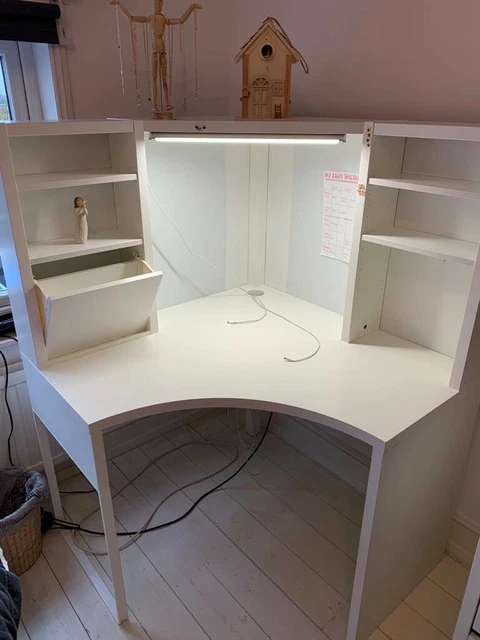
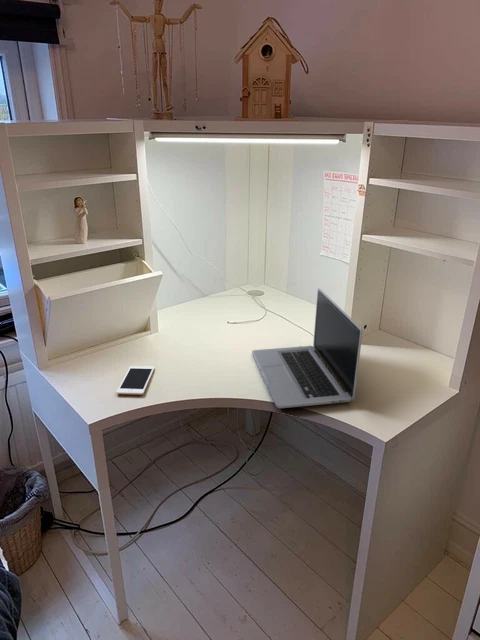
+ laptop (301, 346)
+ cell phone (136, 379)
